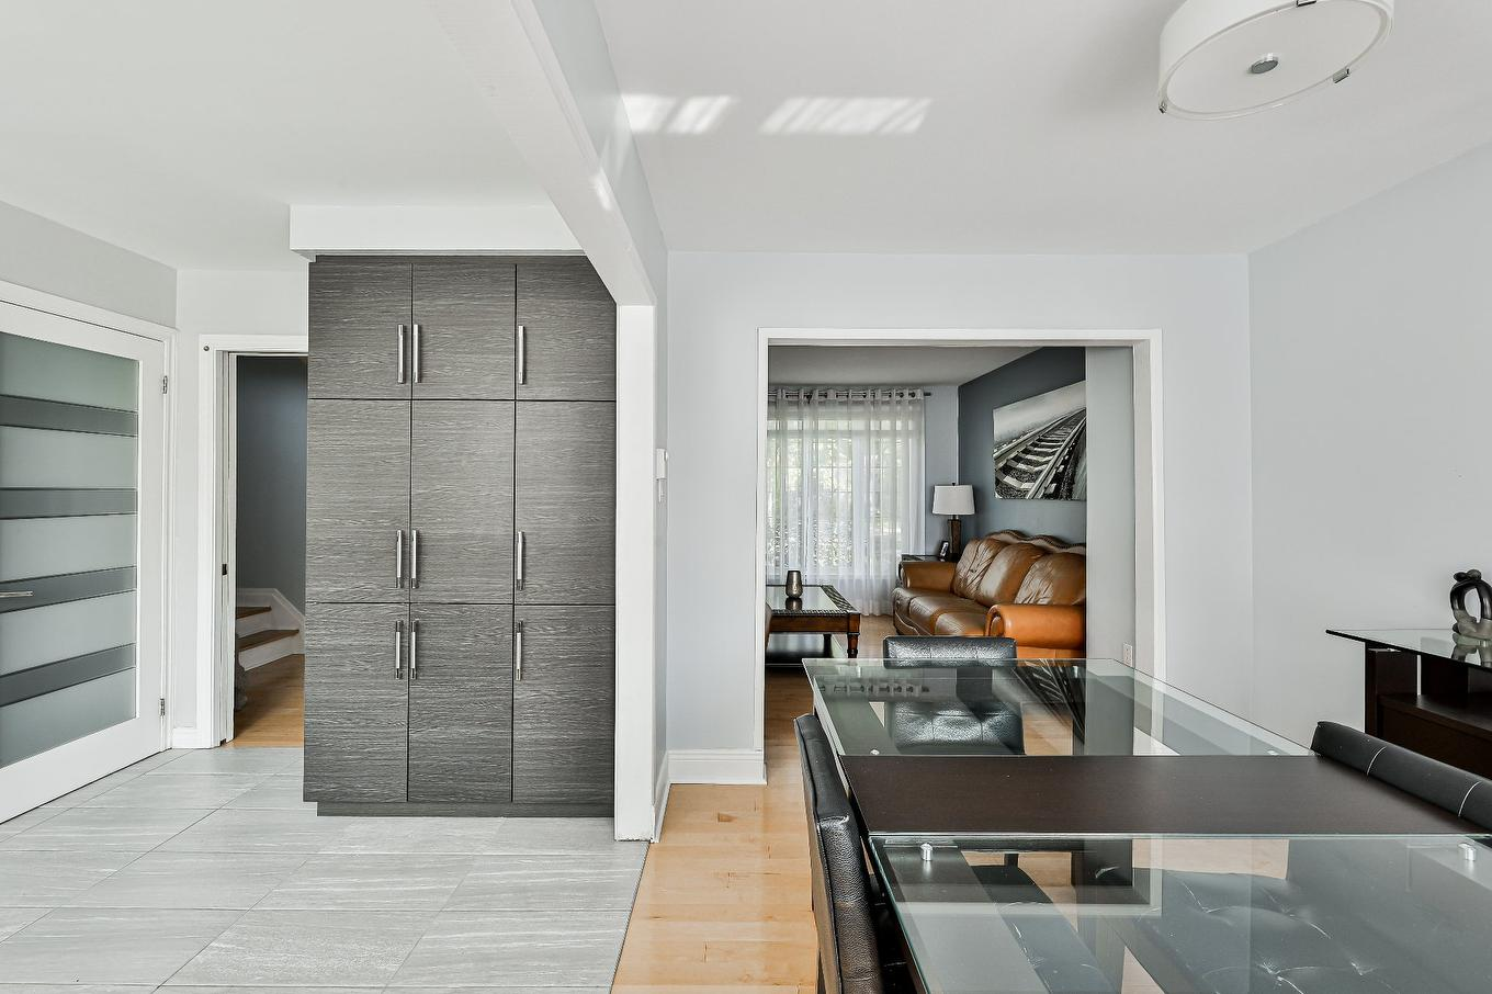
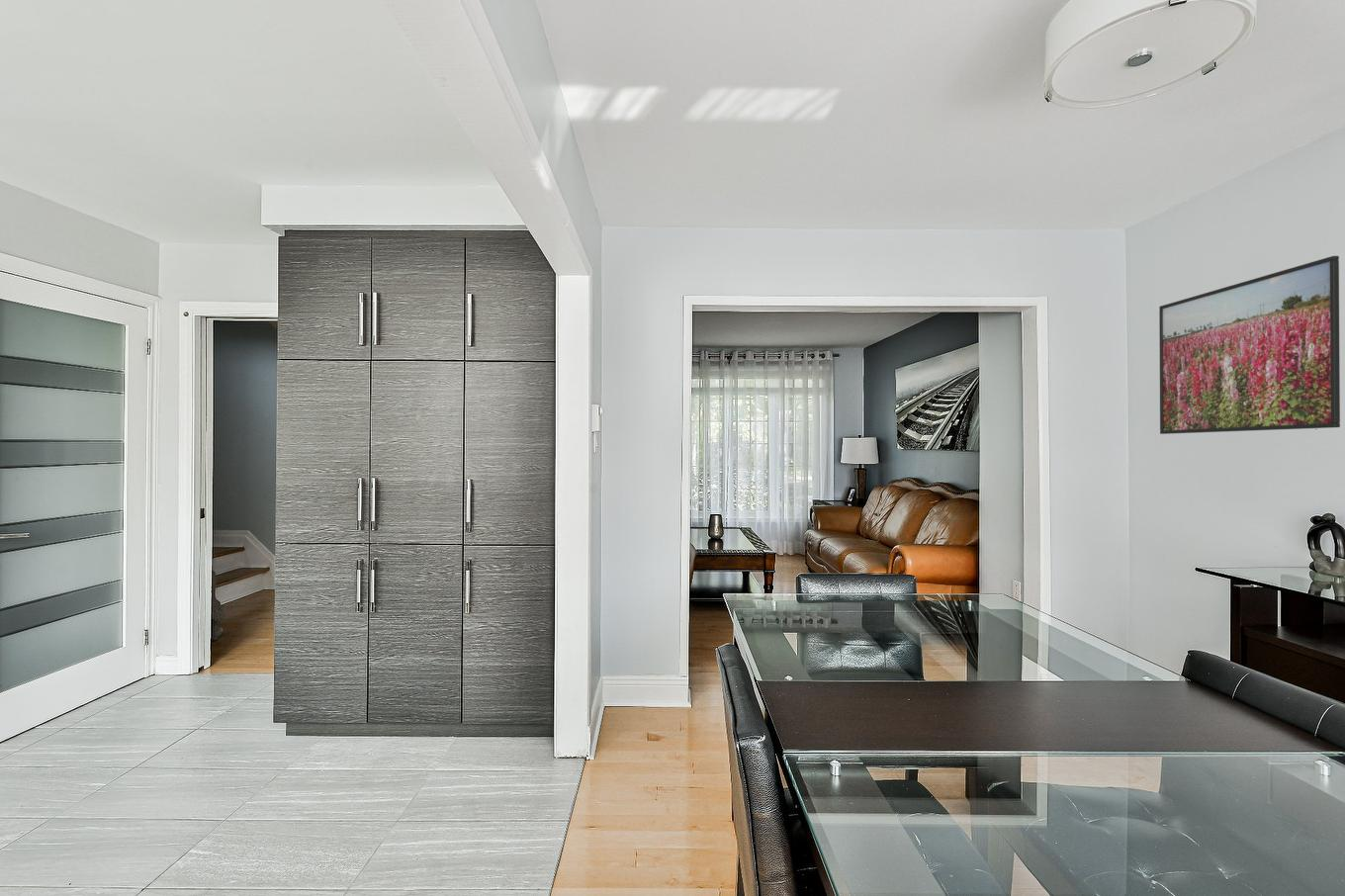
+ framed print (1236, 357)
